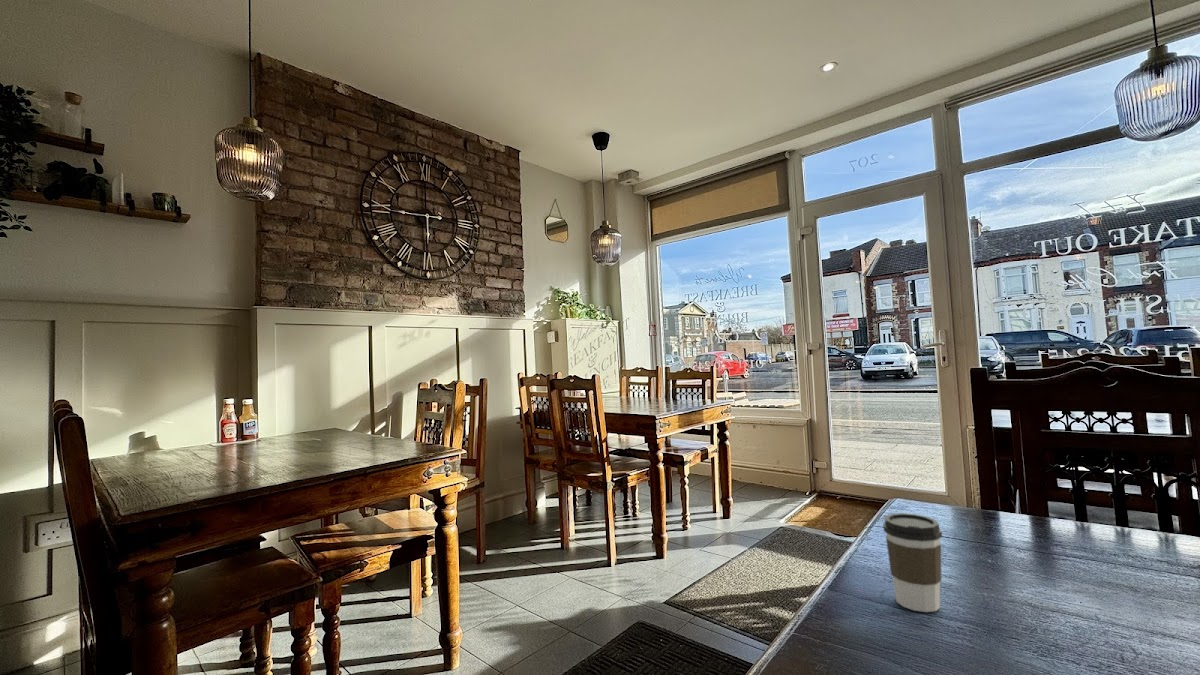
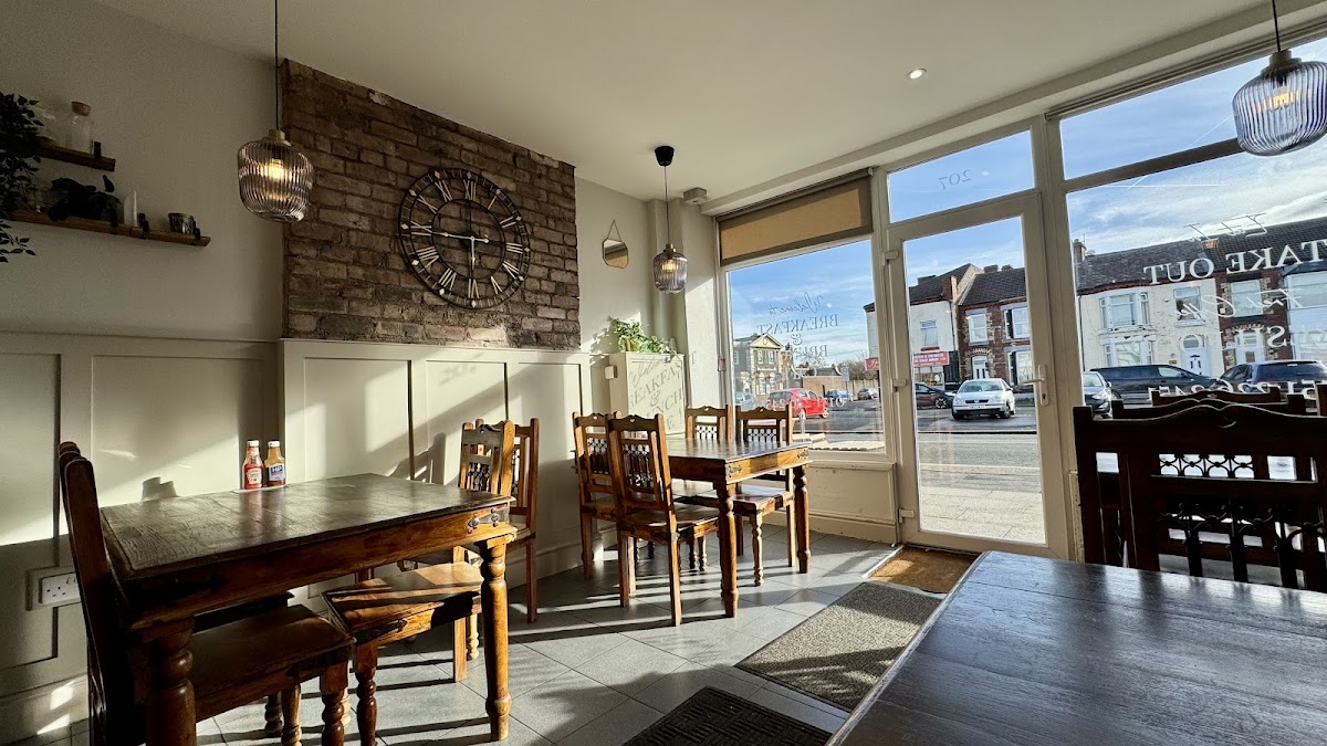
- coffee cup (914, 561)
